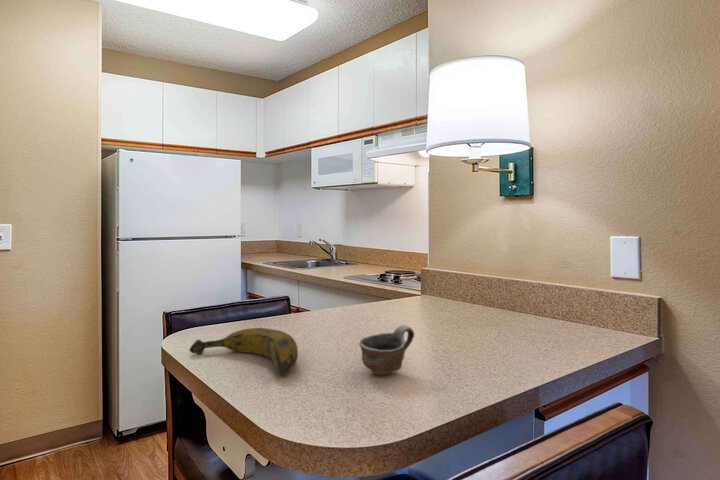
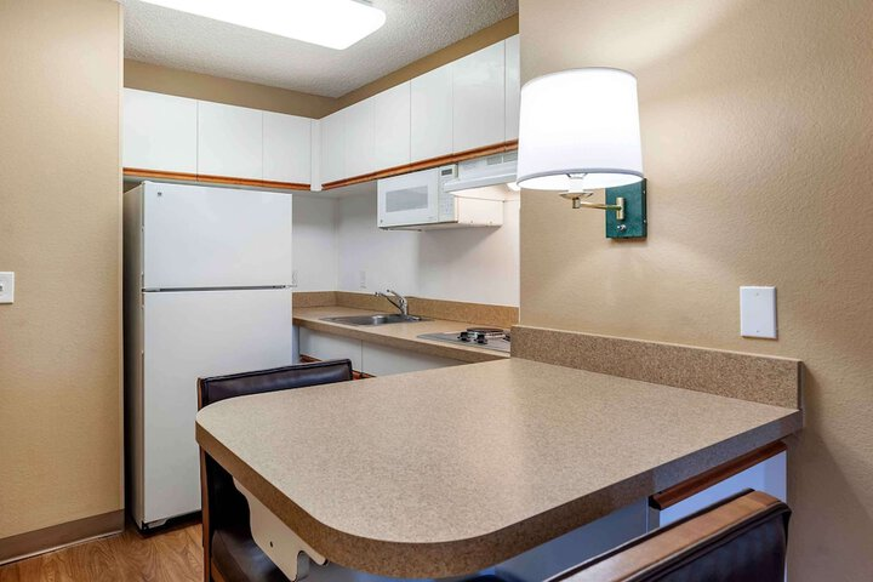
- cup (386, 350)
- banana (243, 349)
